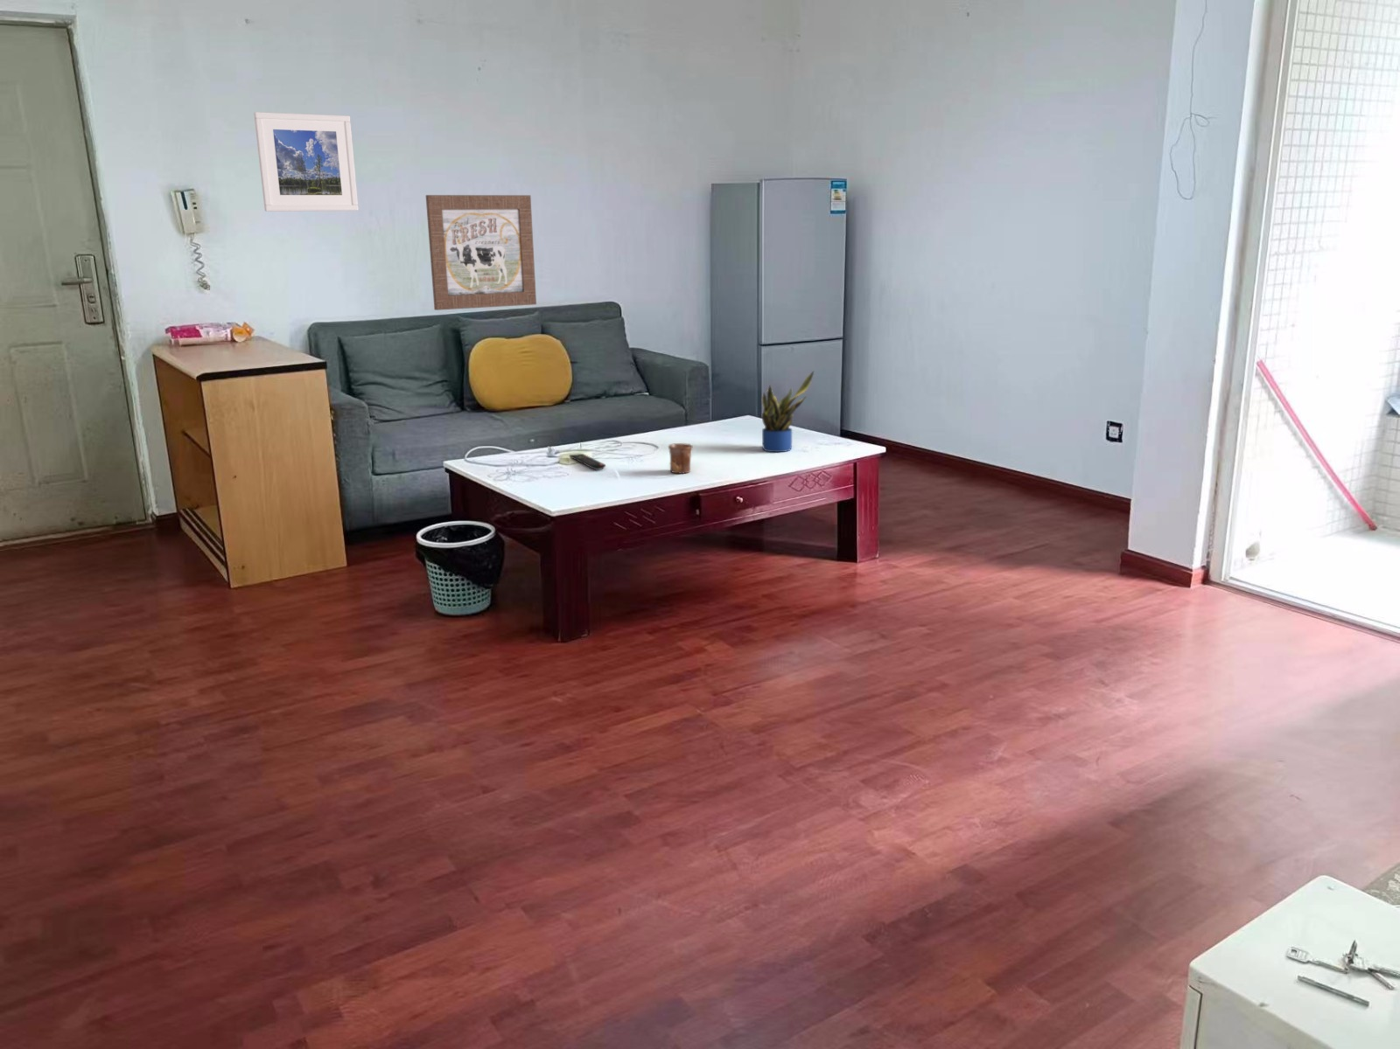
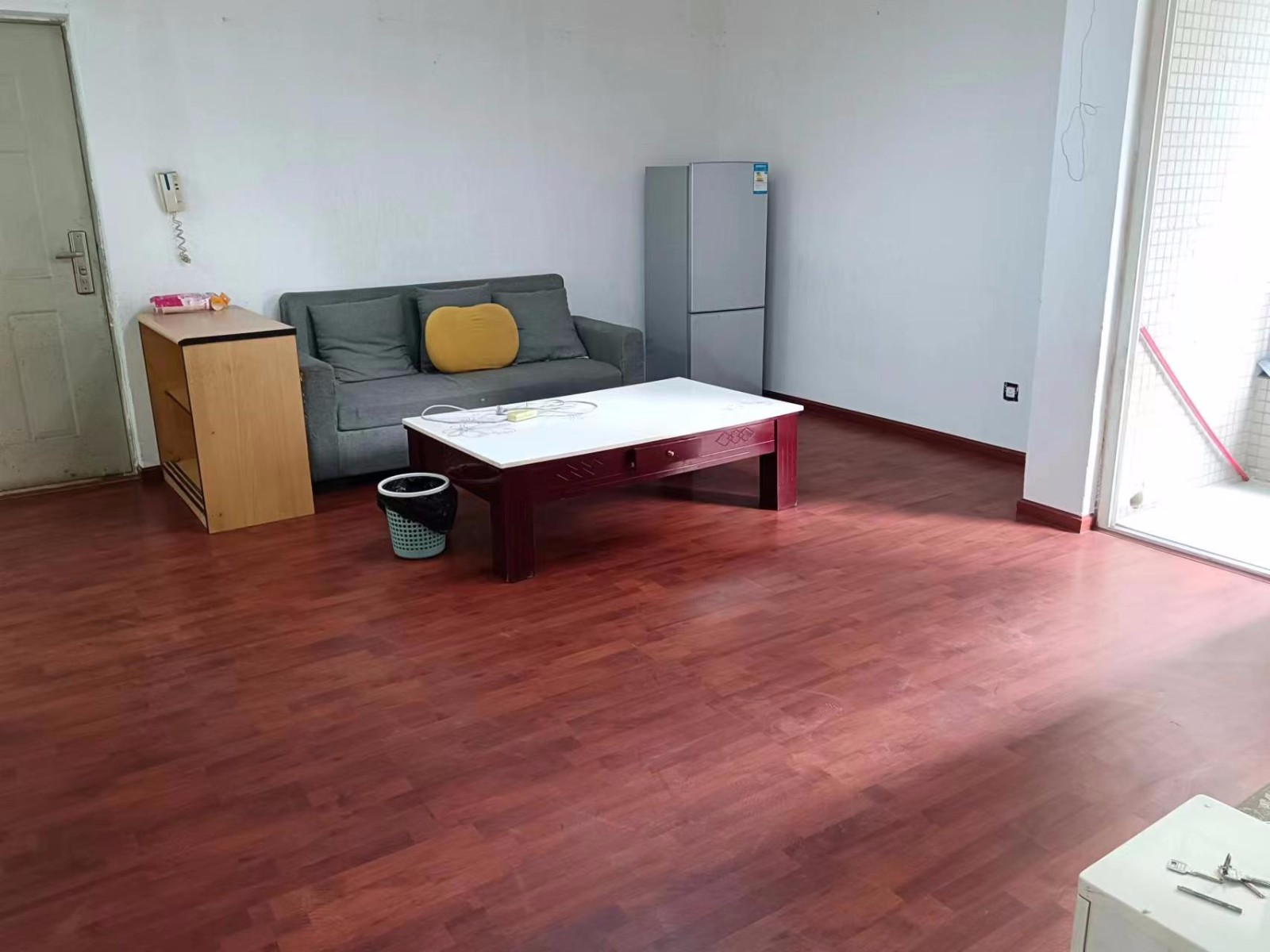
- remote control (588, 462)
- potted plant (785, 410)
- mug (681, 458)
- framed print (308, 163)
- wall art (483, 251)
